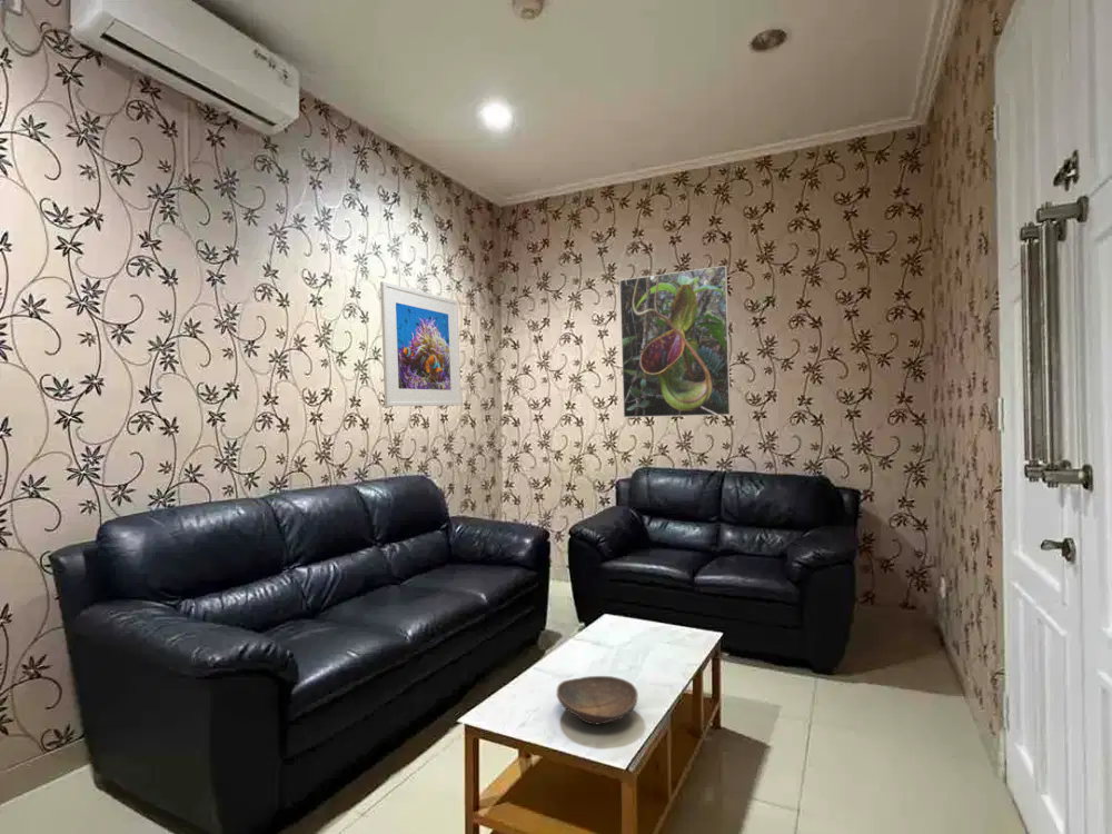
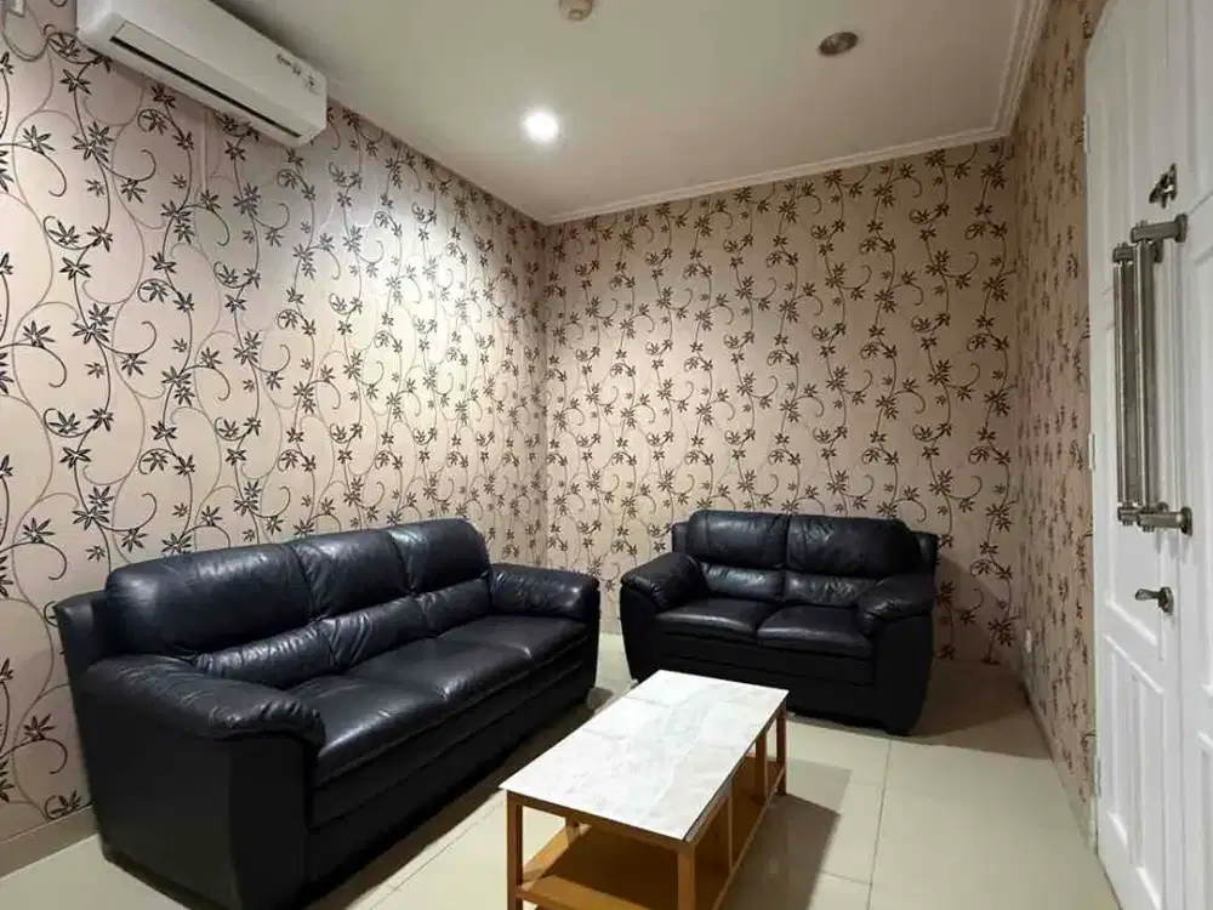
- decorative bowl (597, 702)
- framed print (424, 348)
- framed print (673, 345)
